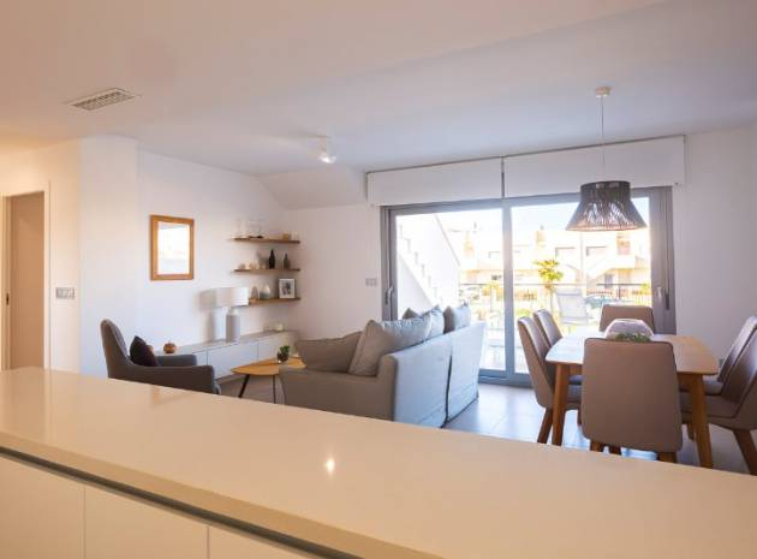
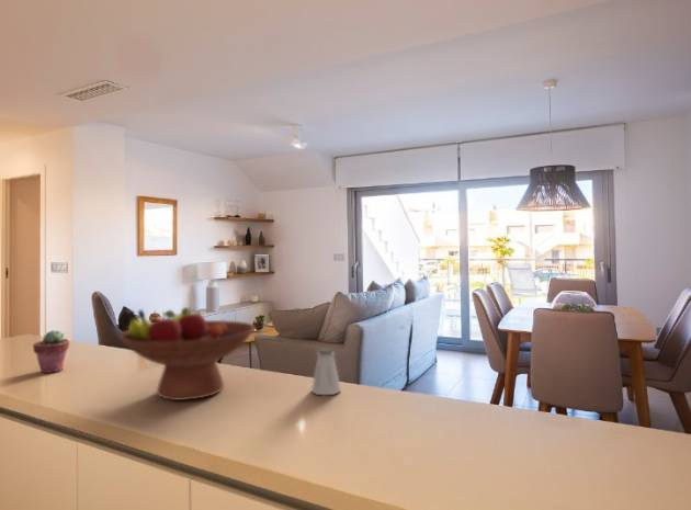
+ potted succulent (52, 350)
+ fruit bowl (190, 348)
+ saltshaker (326, 370)
